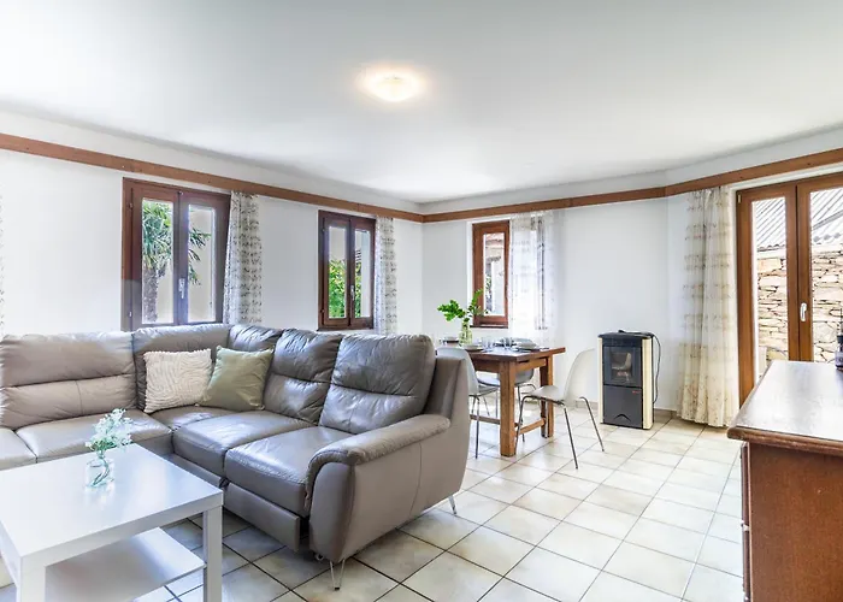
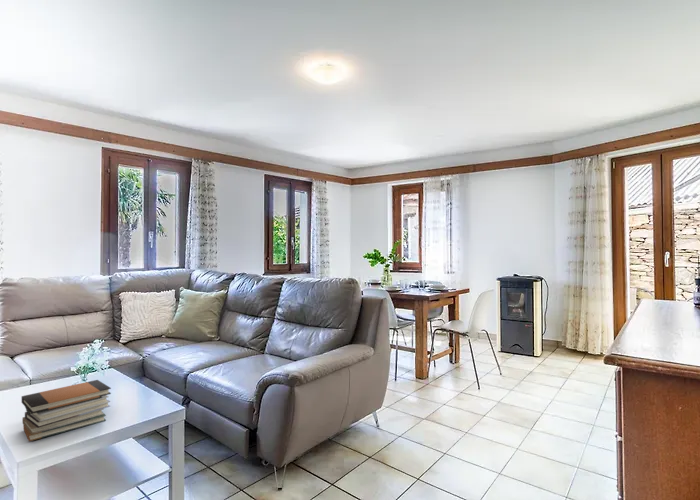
+ book stack (67, 408)
